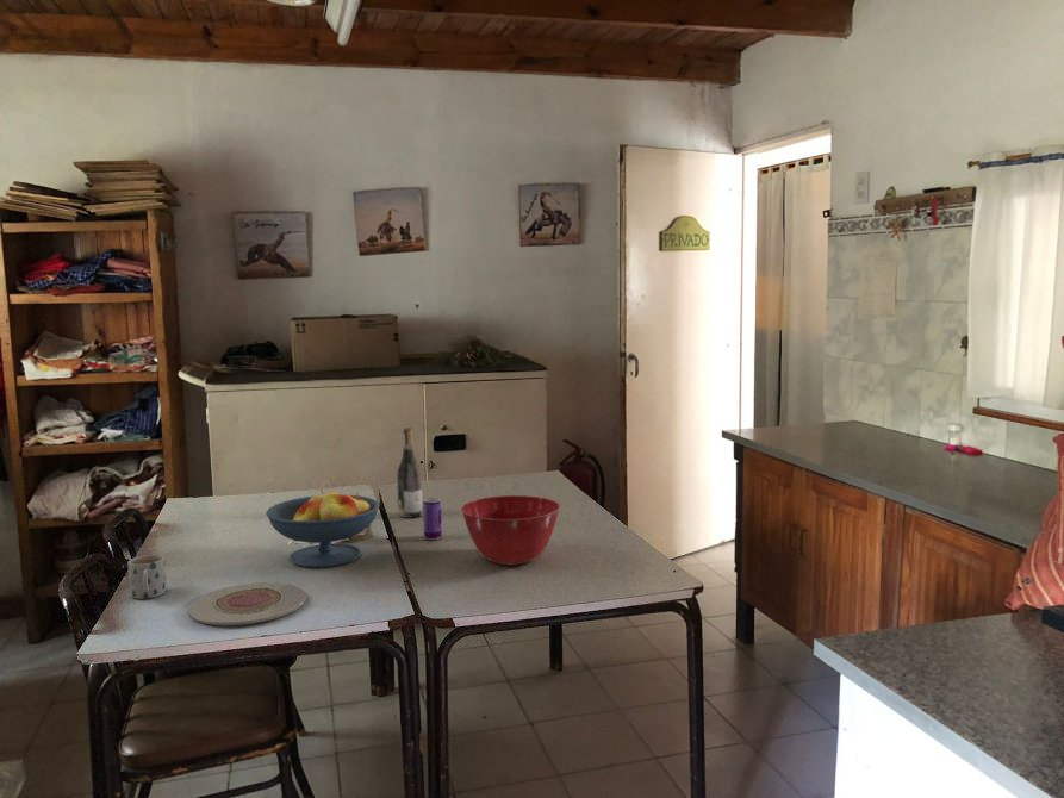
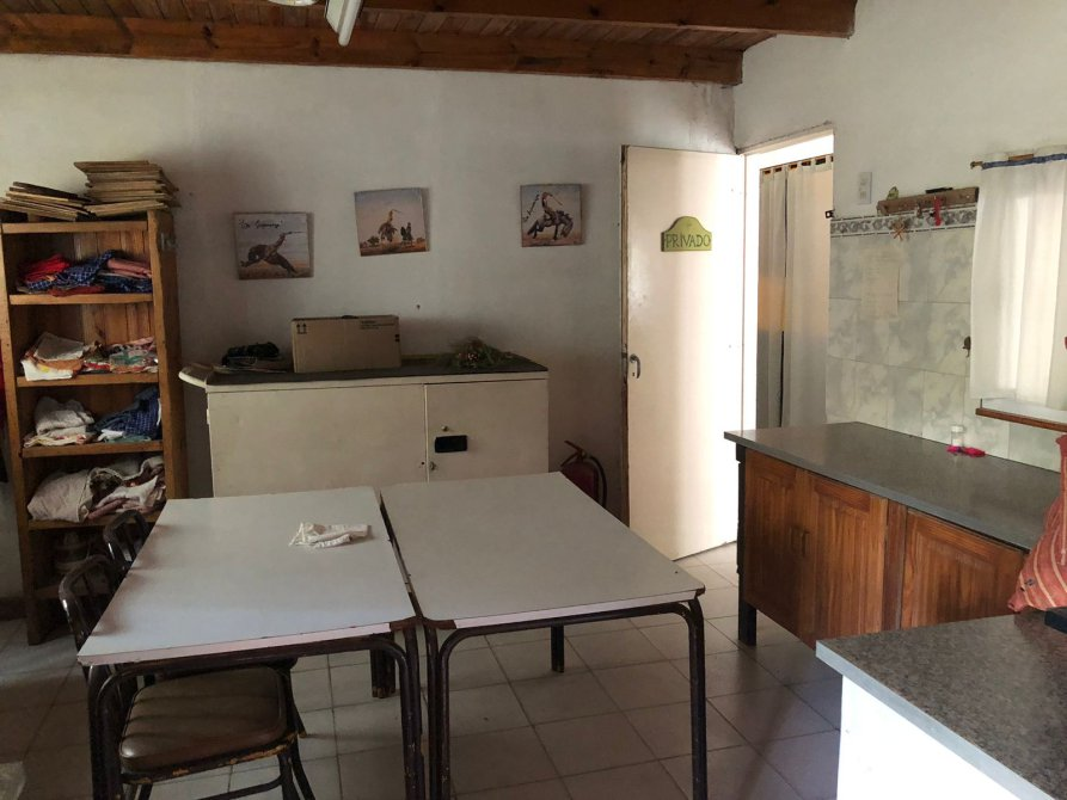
- mixing bowl (511, 531)
- beverage can (431, 518)
- plate (248, 601)
- mug (147, 578)
- wine bottle (409, 472)
- fruit bowl (324, 523)
